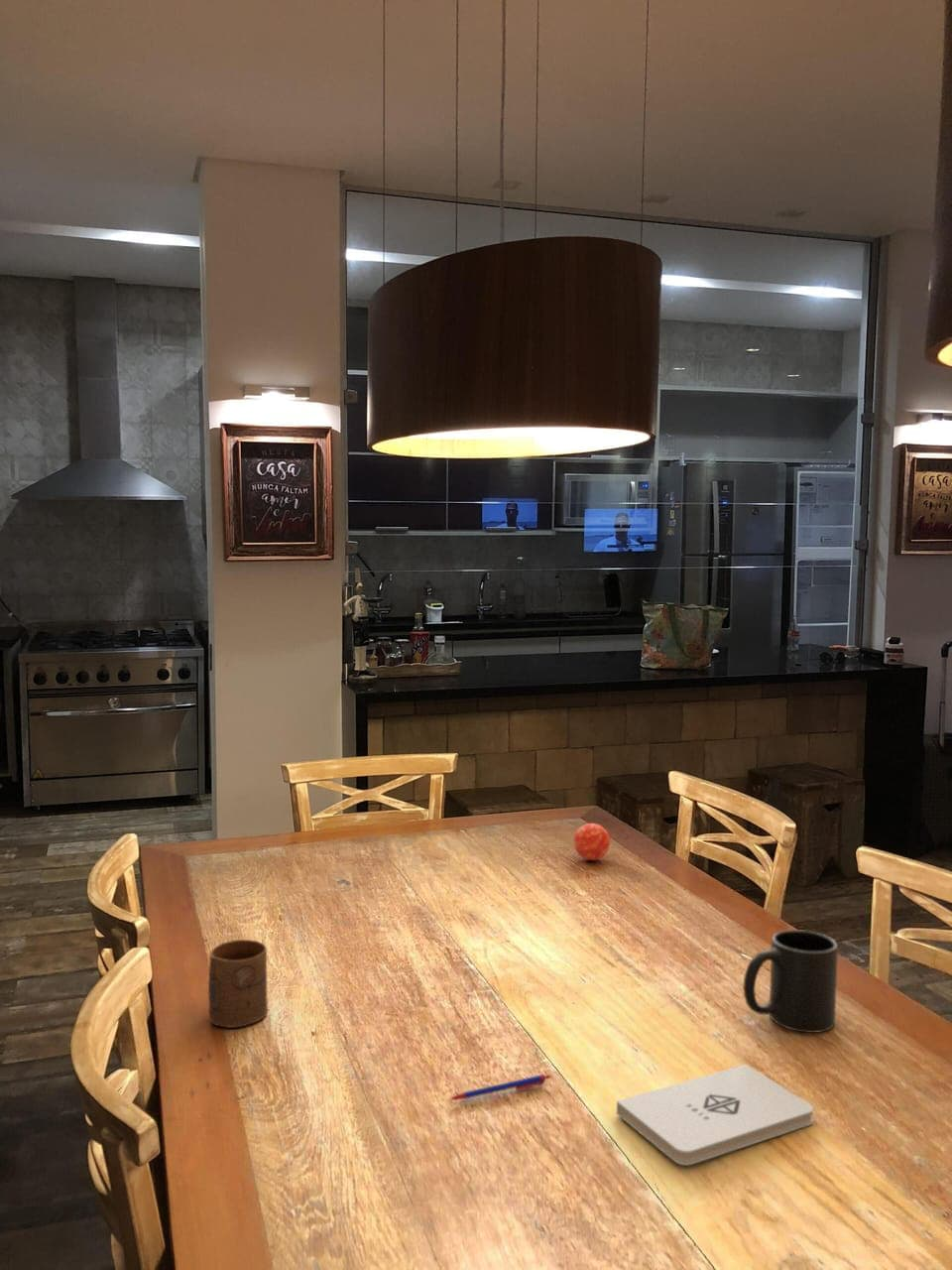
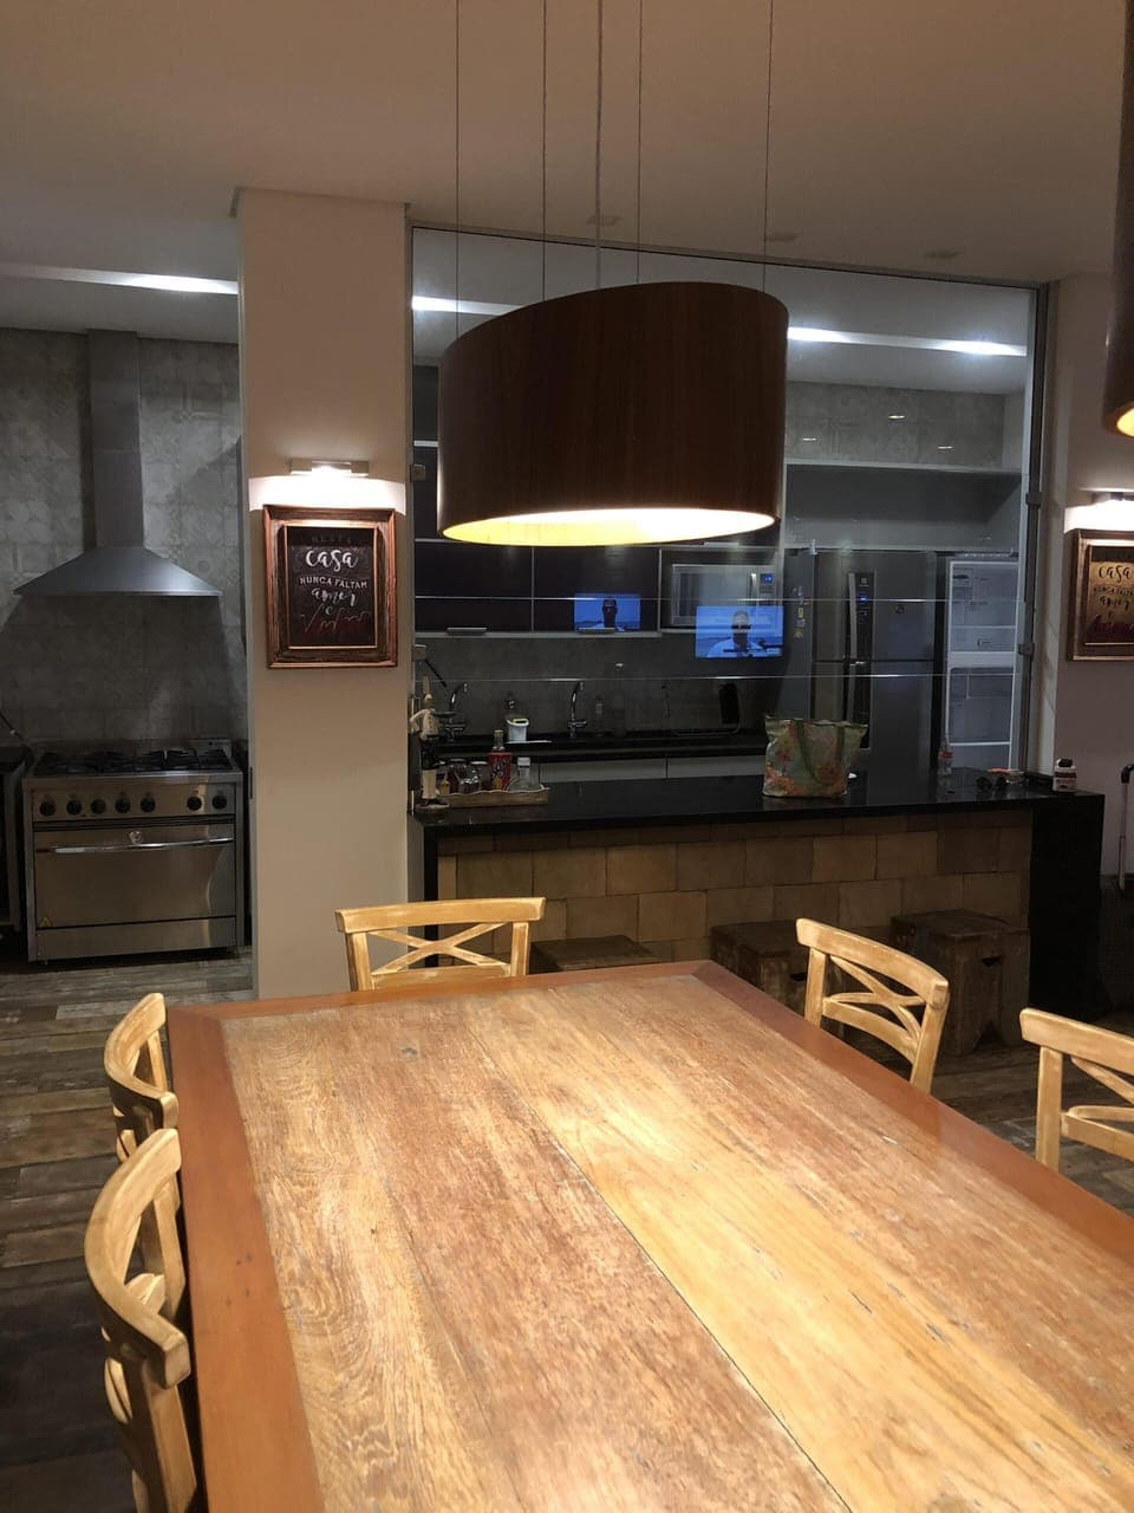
- apple (591, 841)
- cup (237, 982)
- notepad (716, 1111)
- pen (500, 1086)
- mug (791, 981)
